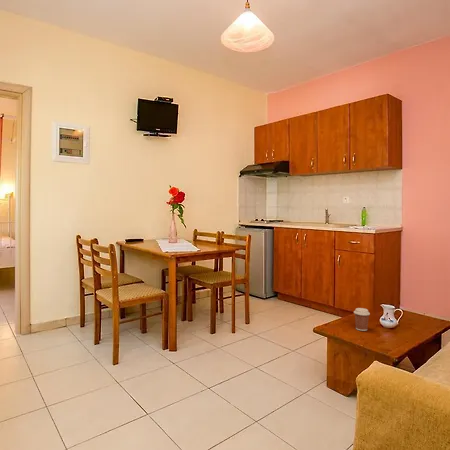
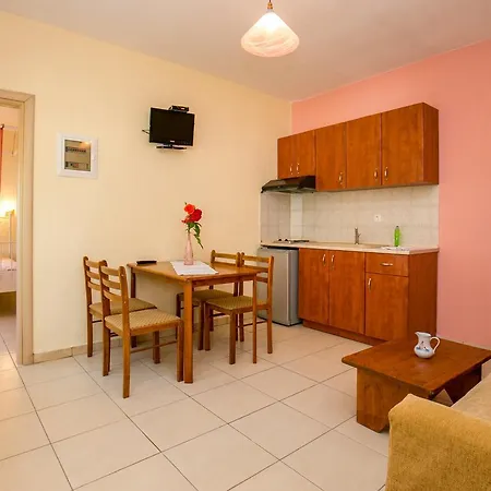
- coffee cup (361, 319)
